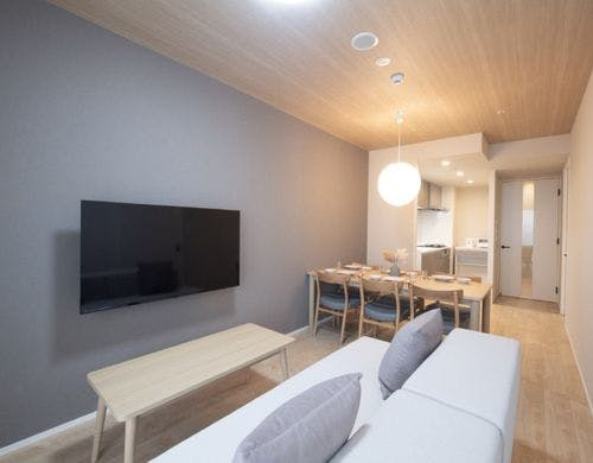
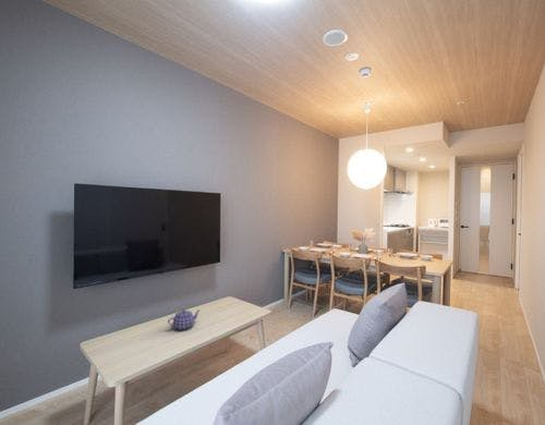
+ teapot (184, 317)
